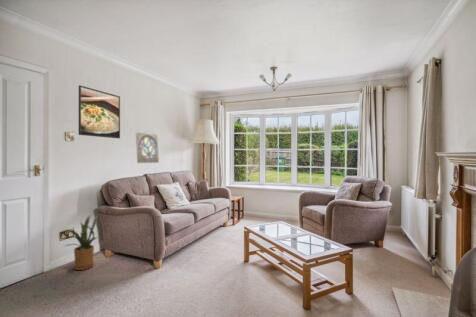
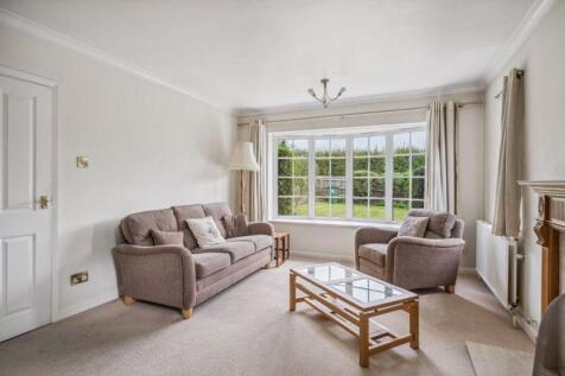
- wall ornament (147, 148)
- house plant (81, 242)
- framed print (101, 114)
